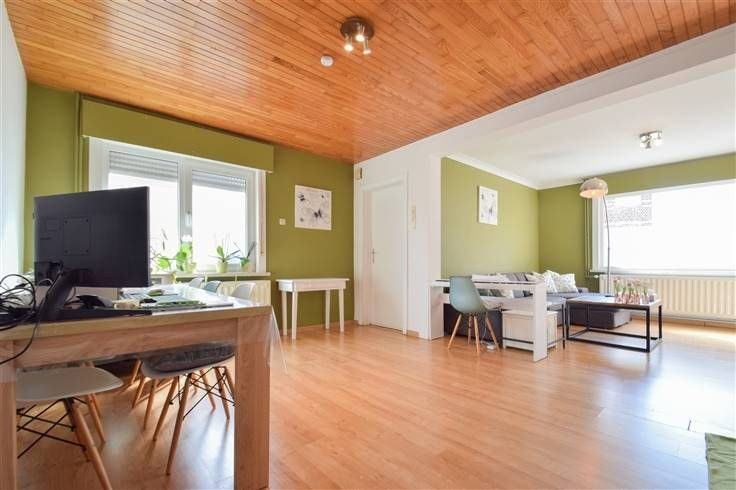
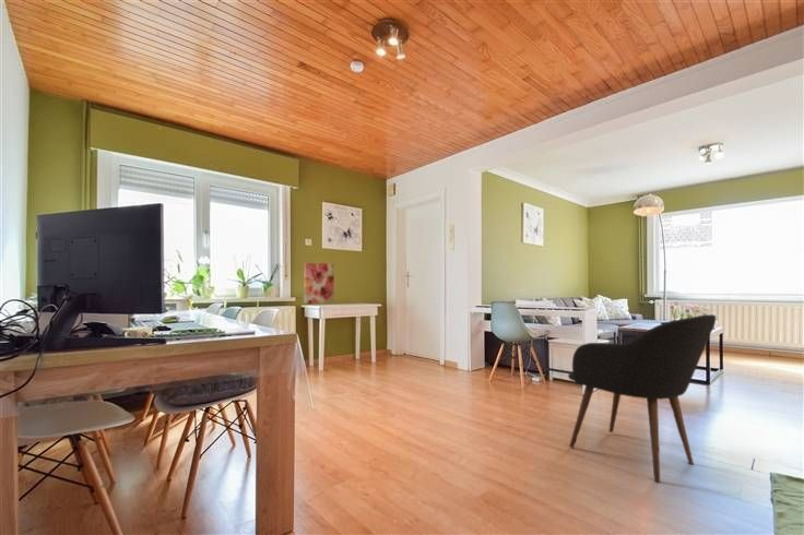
+ armchair (629, 381)
+ wall art (319, 283)
